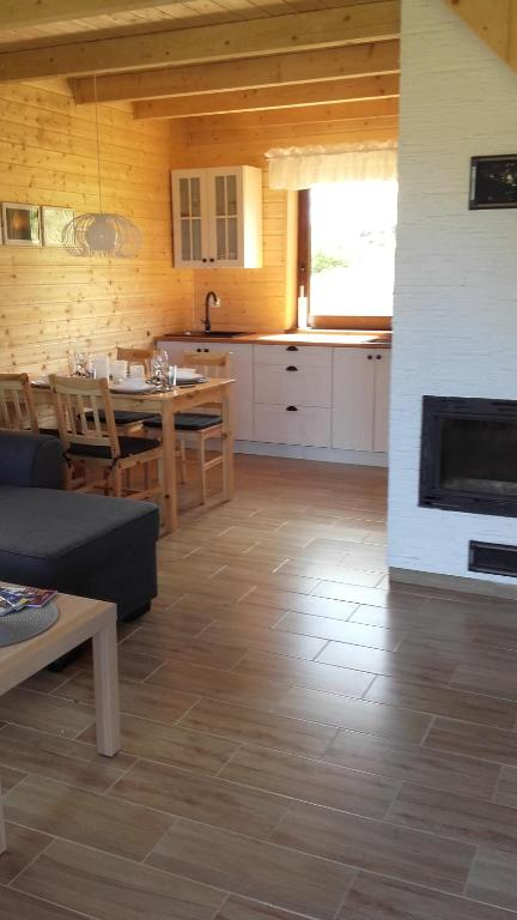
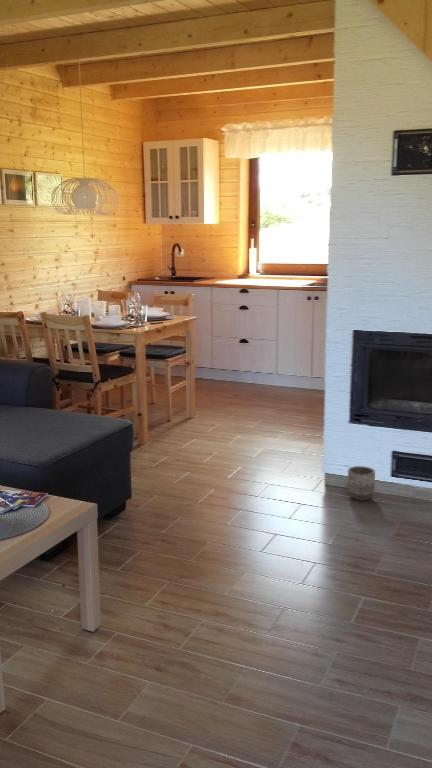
+ planter (361, 483)
